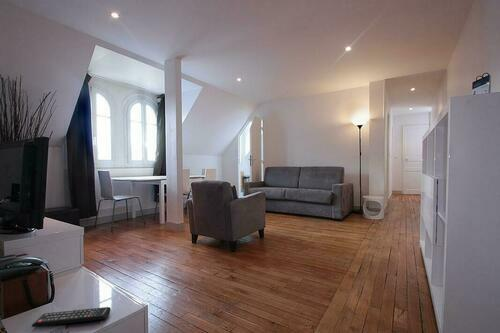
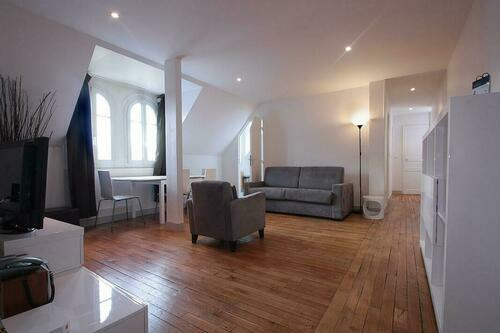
- remote control (73, 317)
